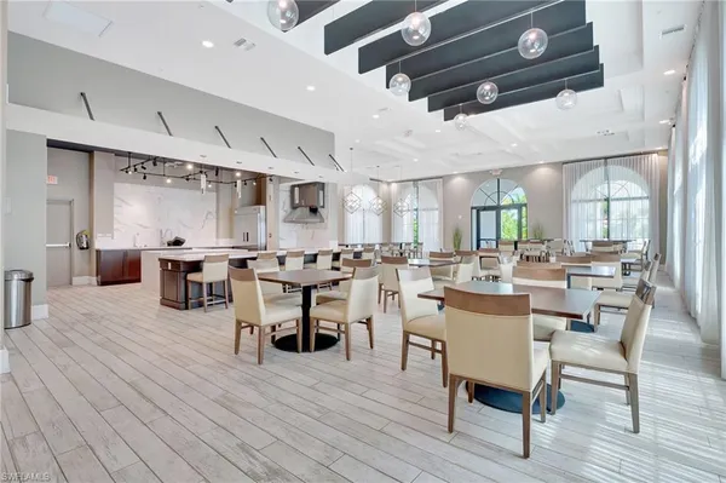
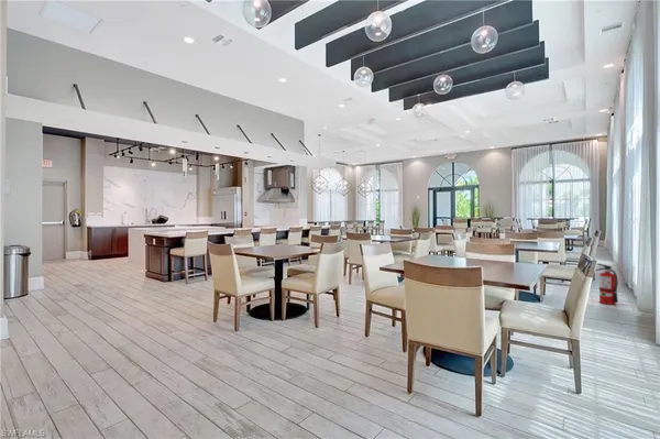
+ fire extinguisher (605, 284)
